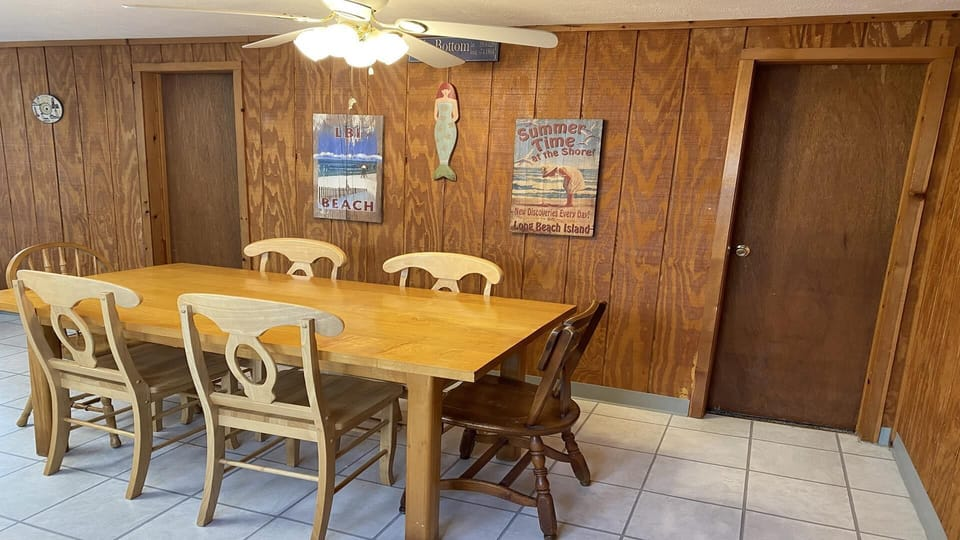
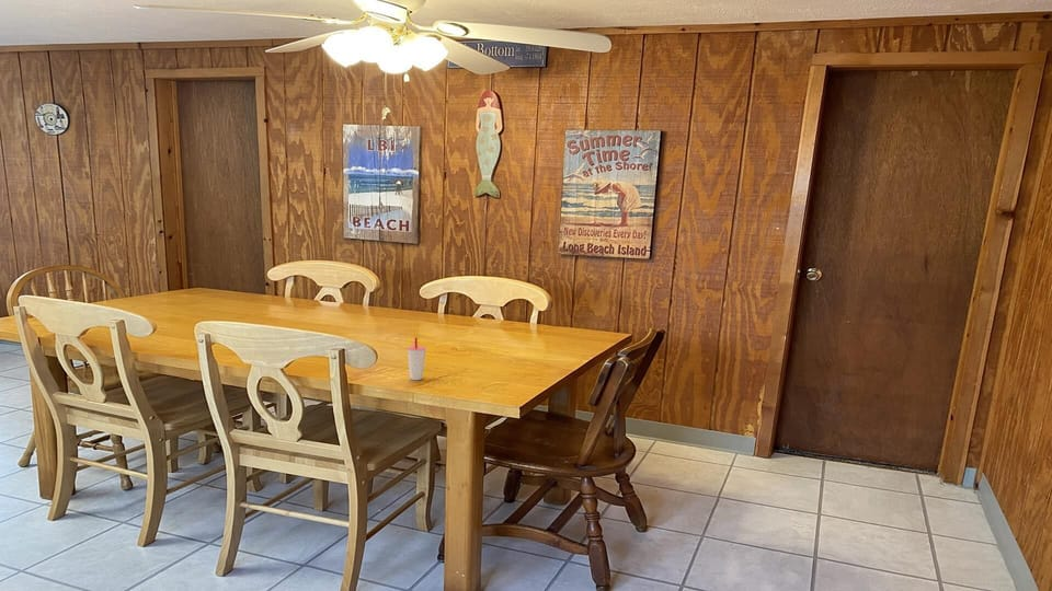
+ cup (416, 358)
